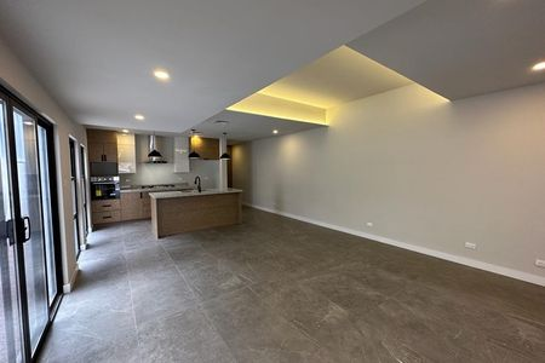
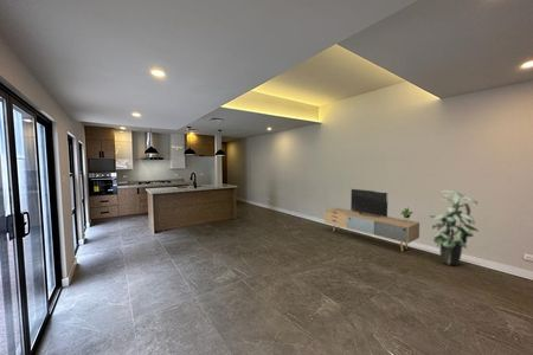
+ media console (366, 214)
+ indoor plant (450, 226)
